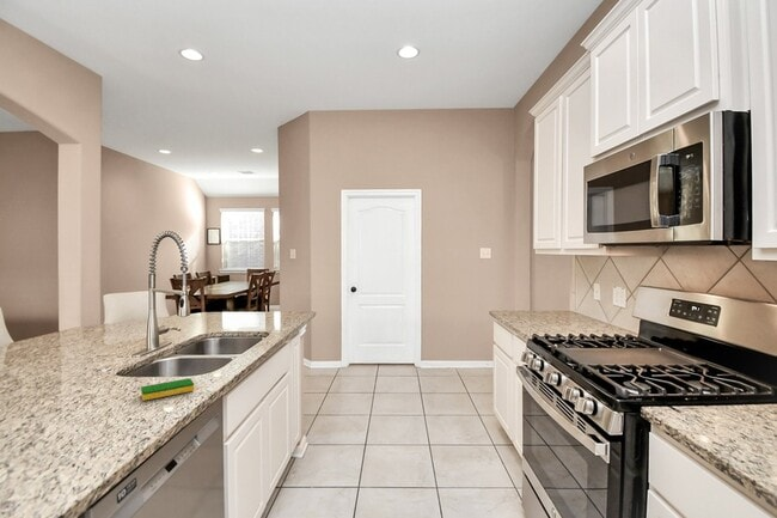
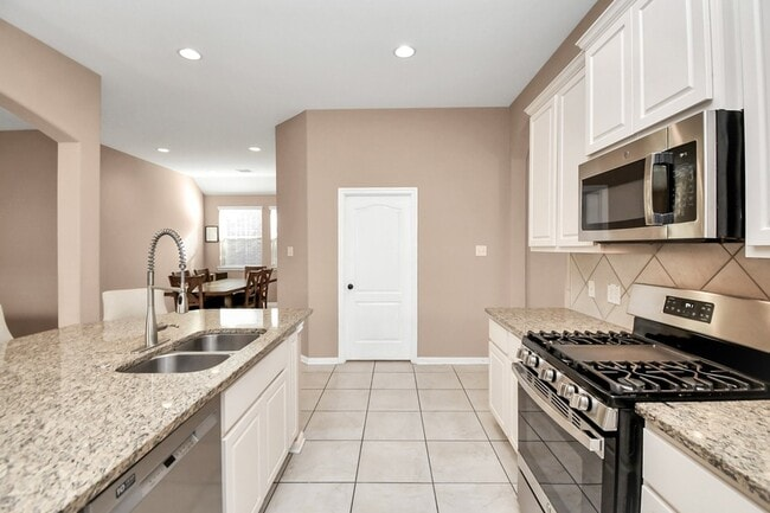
- dish sponge (167, 388)
